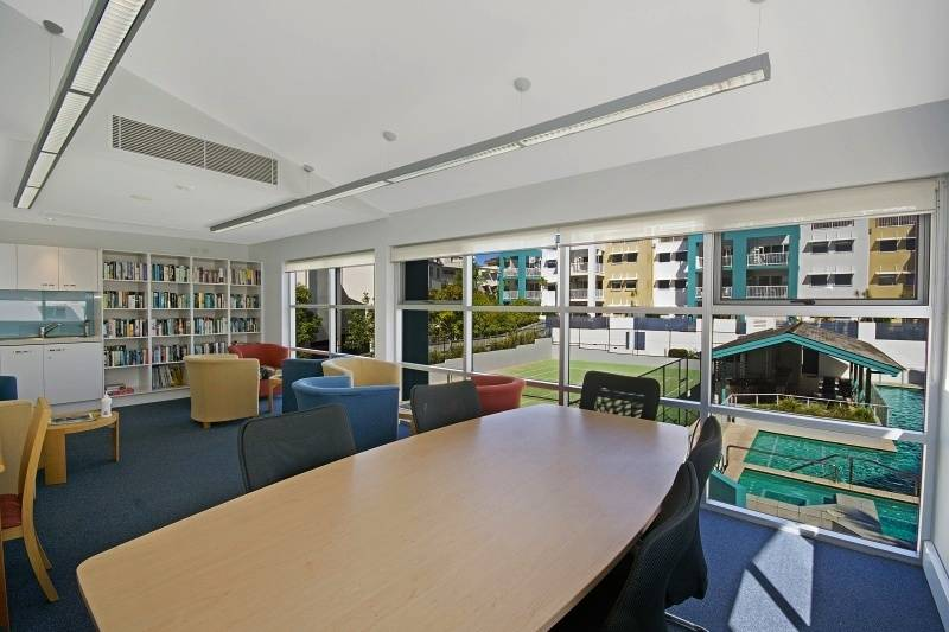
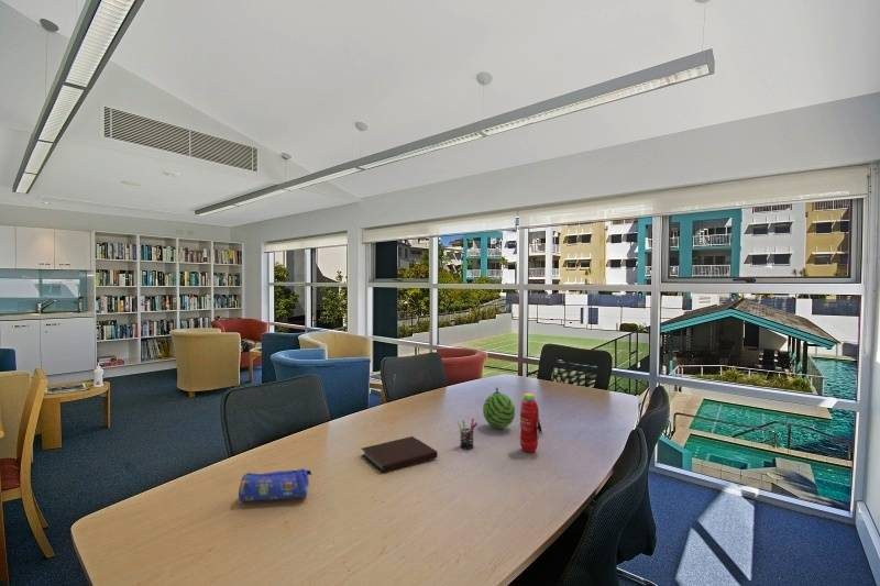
+ fruit (498, 408)
+ pen holder (466, 432)
+ pencil case (275, 484)
+ notebook (398, 453)
+ water bottle (531, 422)
